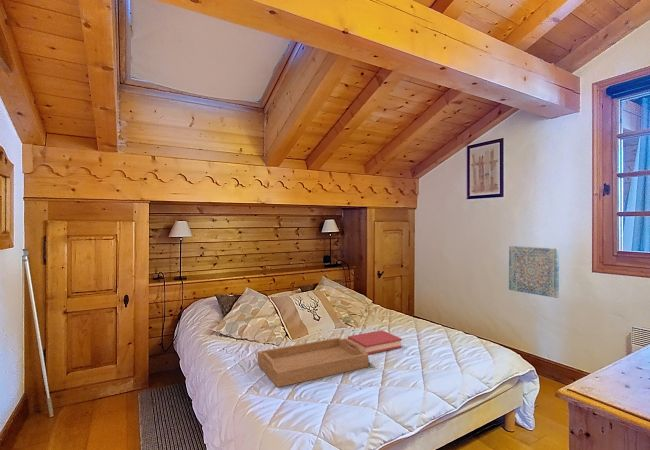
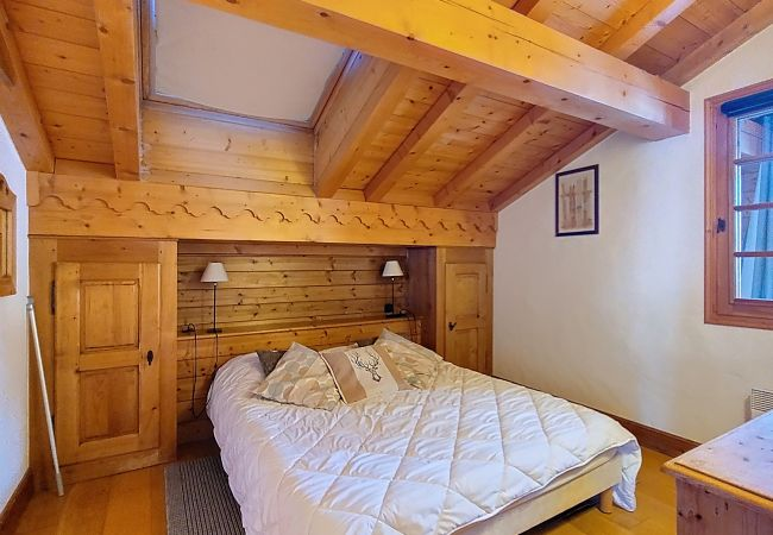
- wall art (532, 270)
- serving tray (312, 357)
- hardback book (374, 341)
